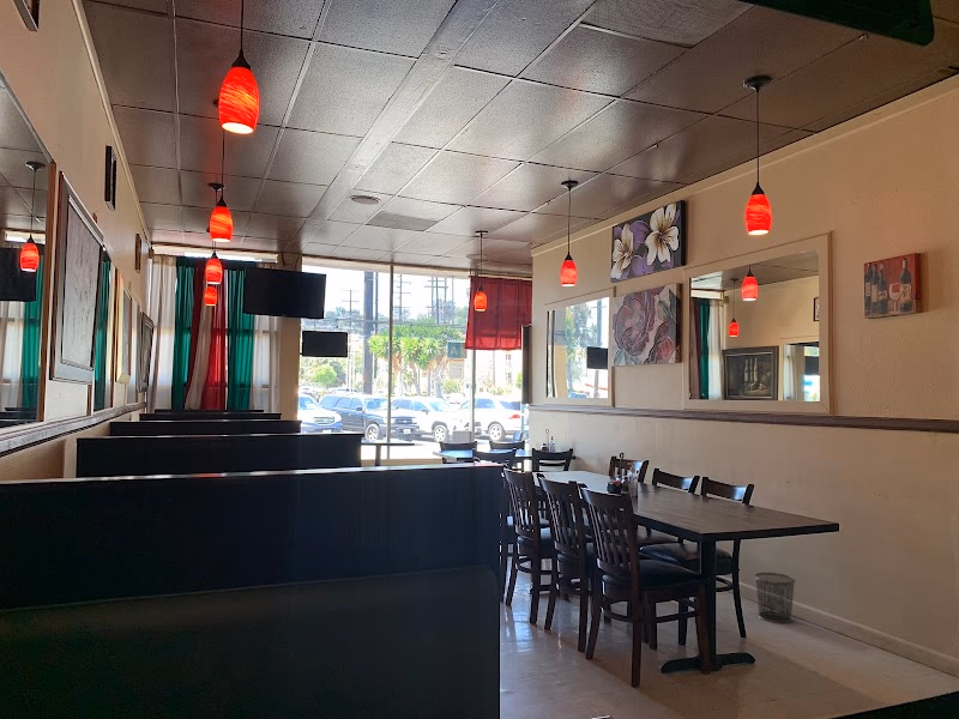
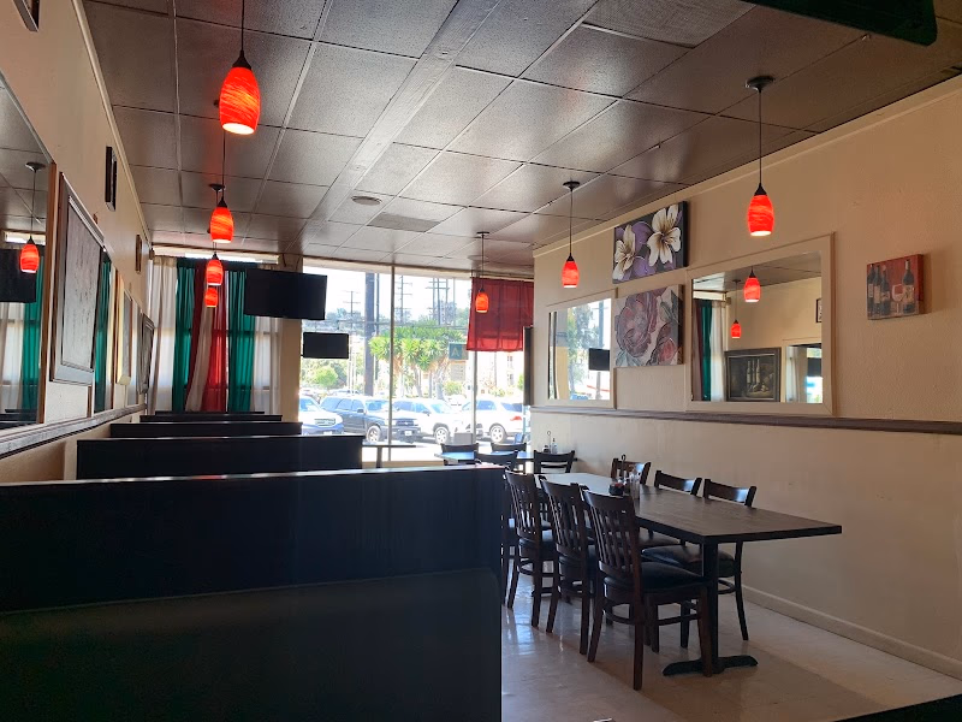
- waste bin (774, 597)
